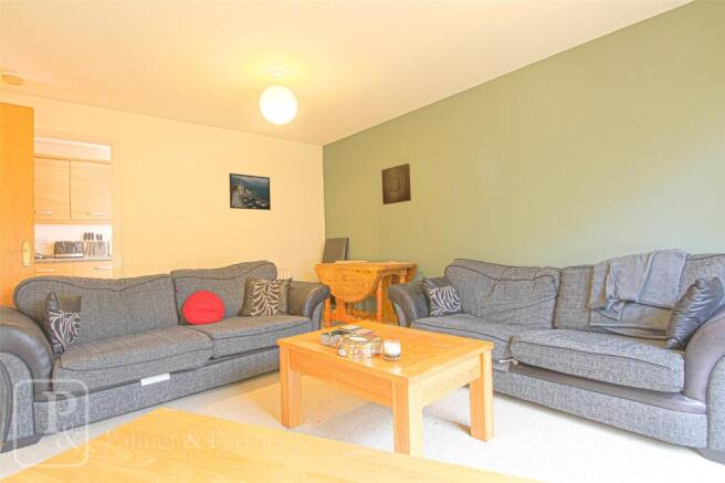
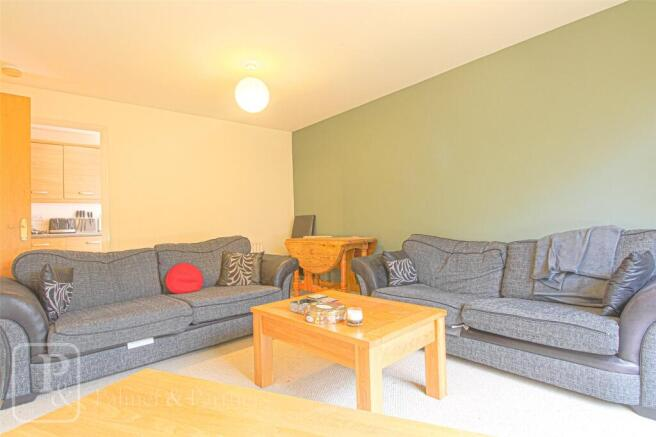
- wall art (396, 185)
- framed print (250, 192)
